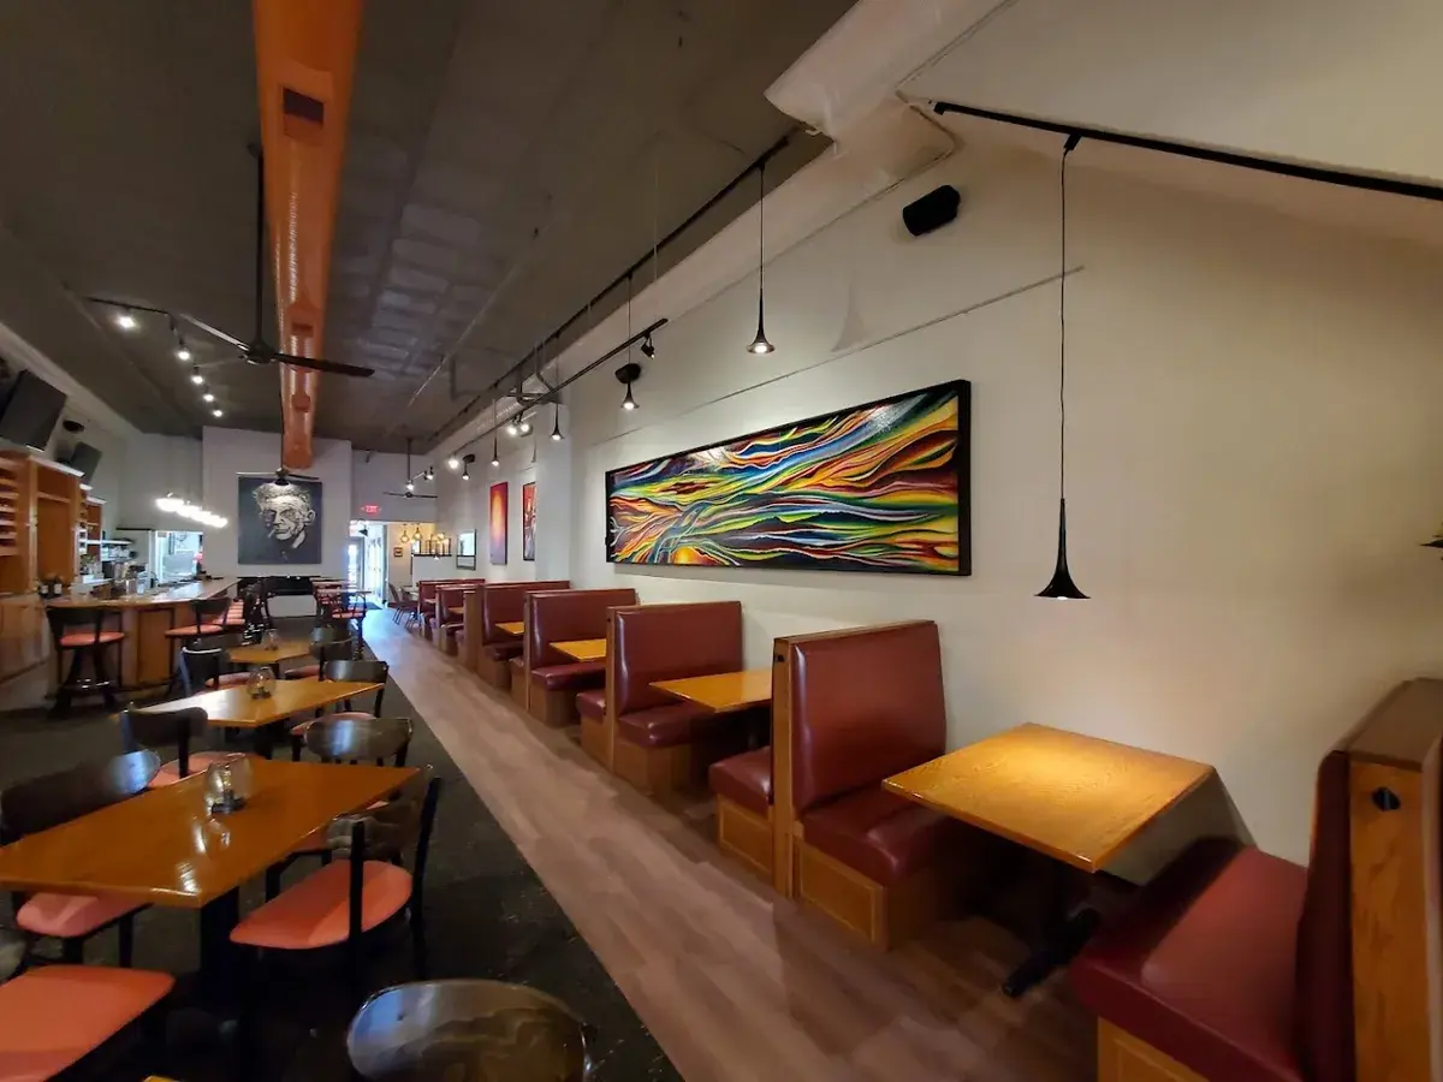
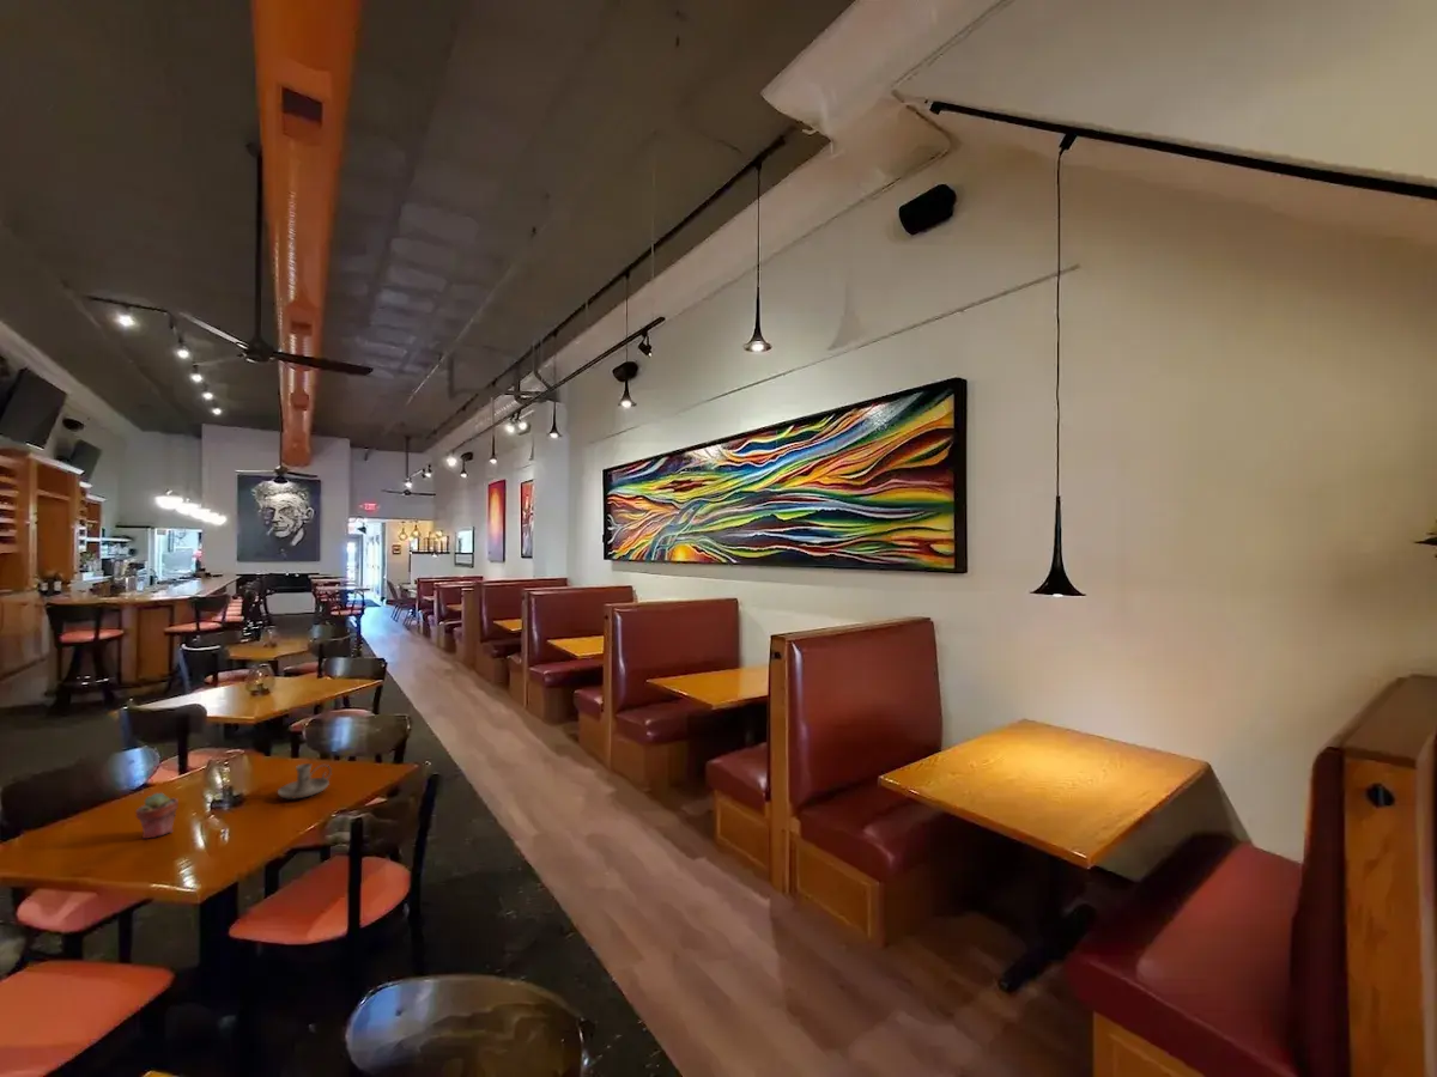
+ potted succulent (157, 813)
+ candle holder (308, 778)
